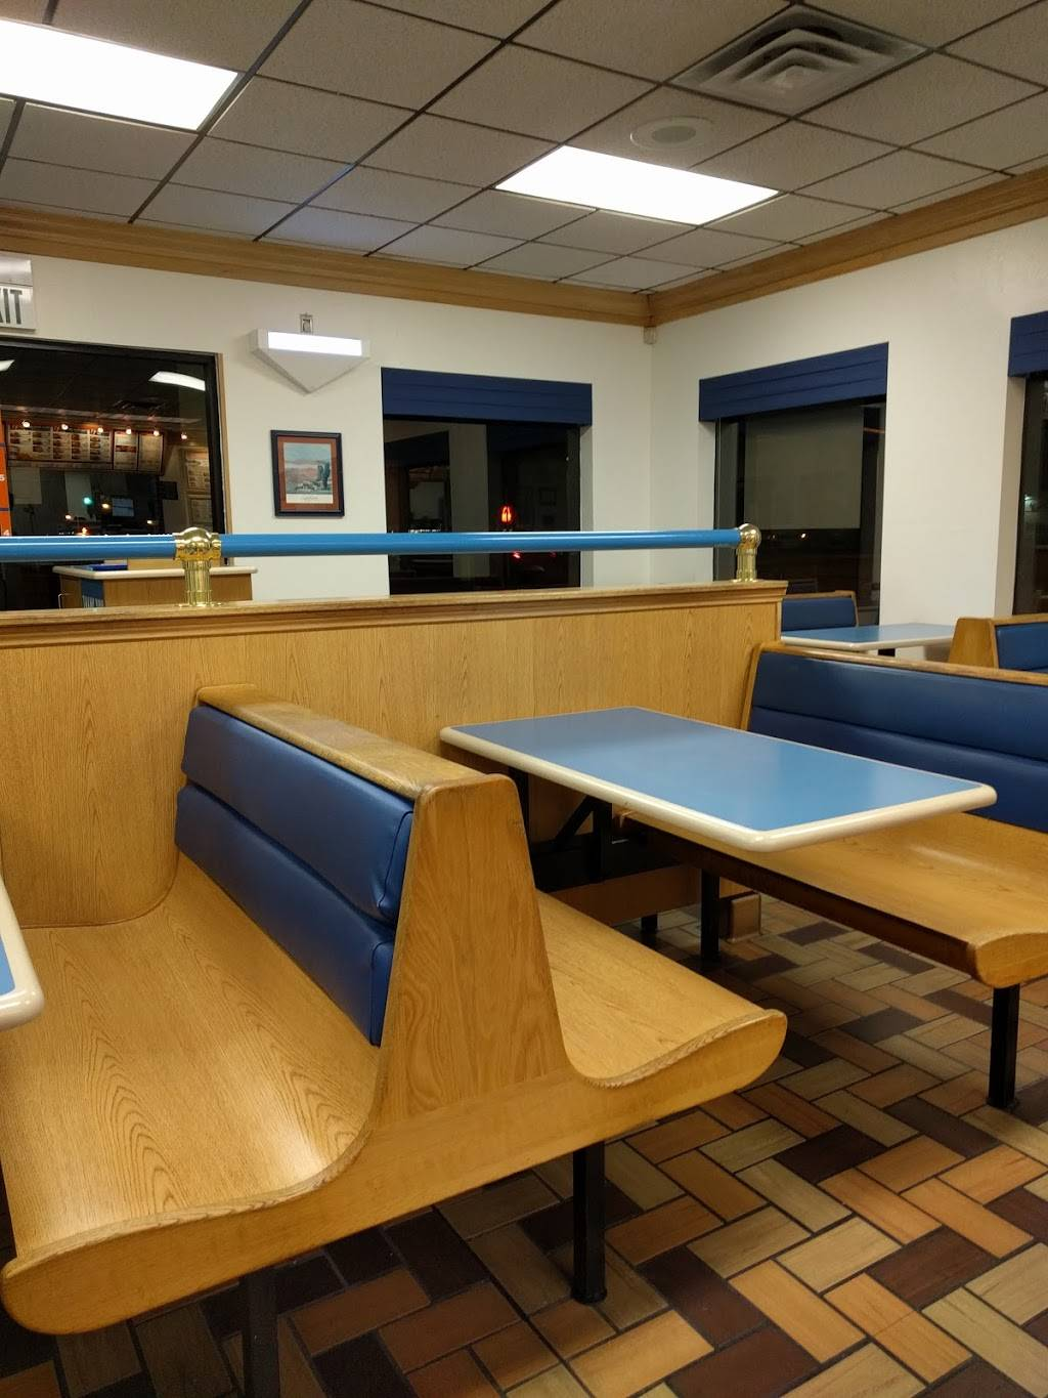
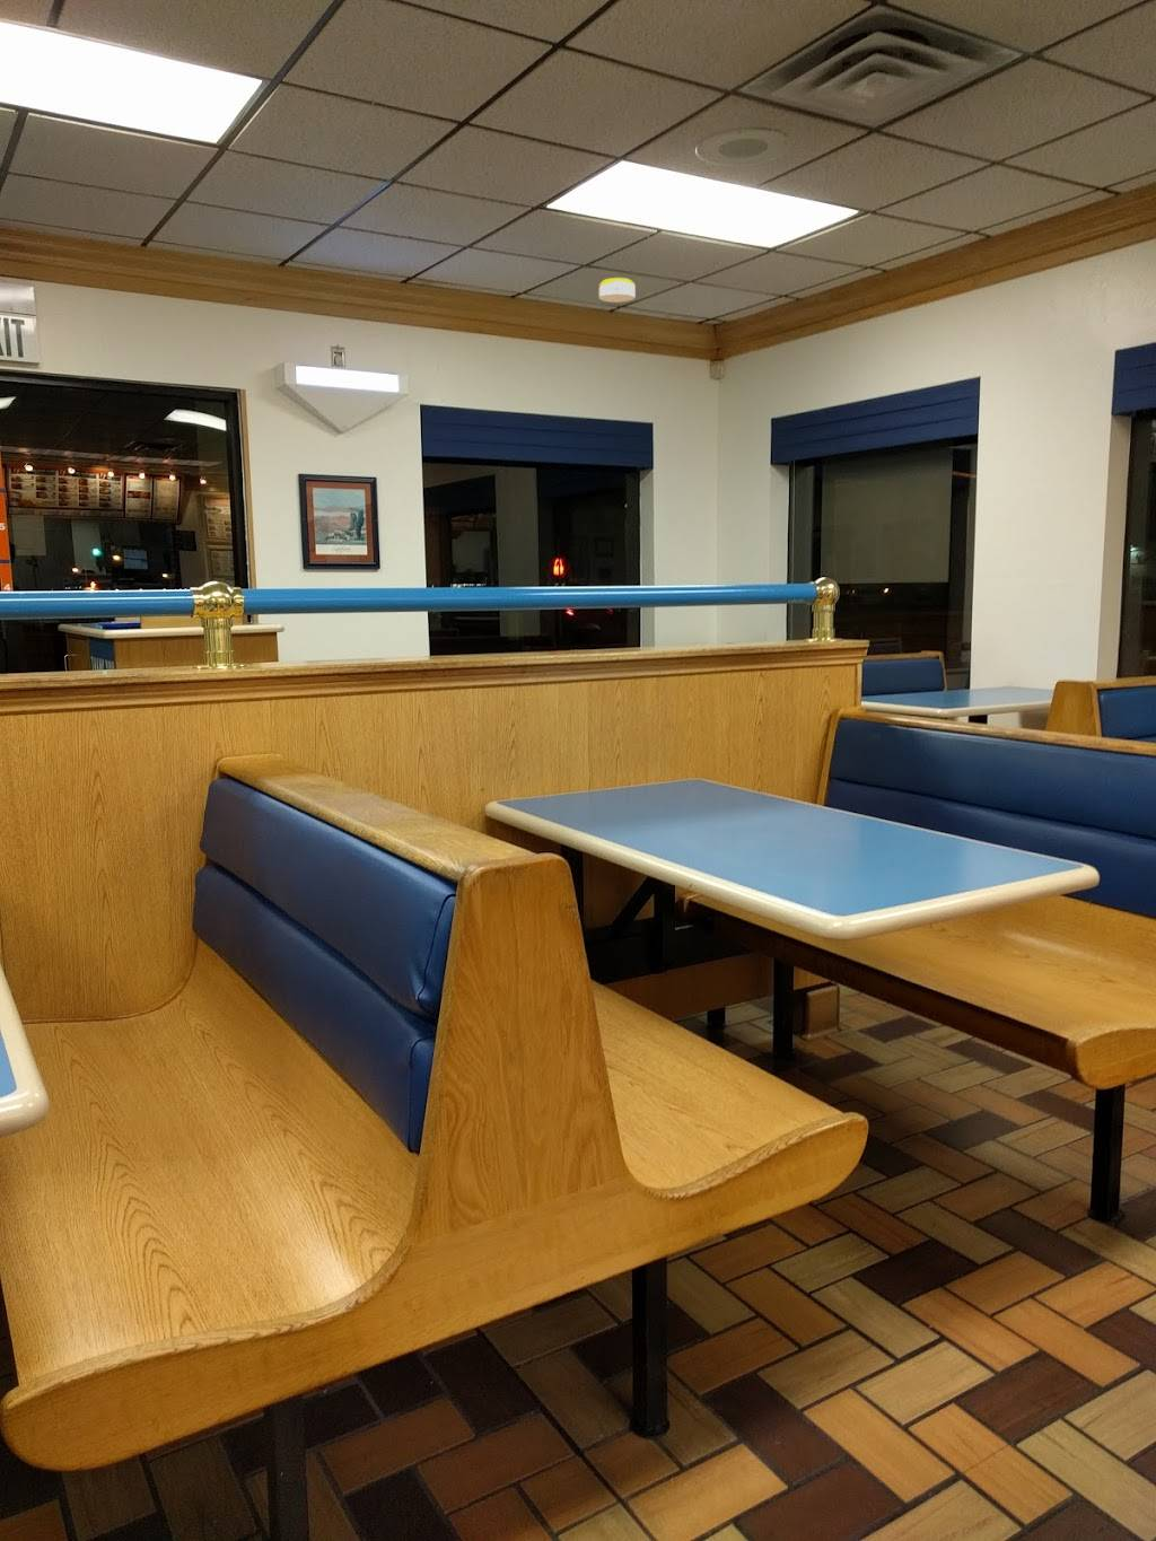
+ smoke detector (617, 289)
